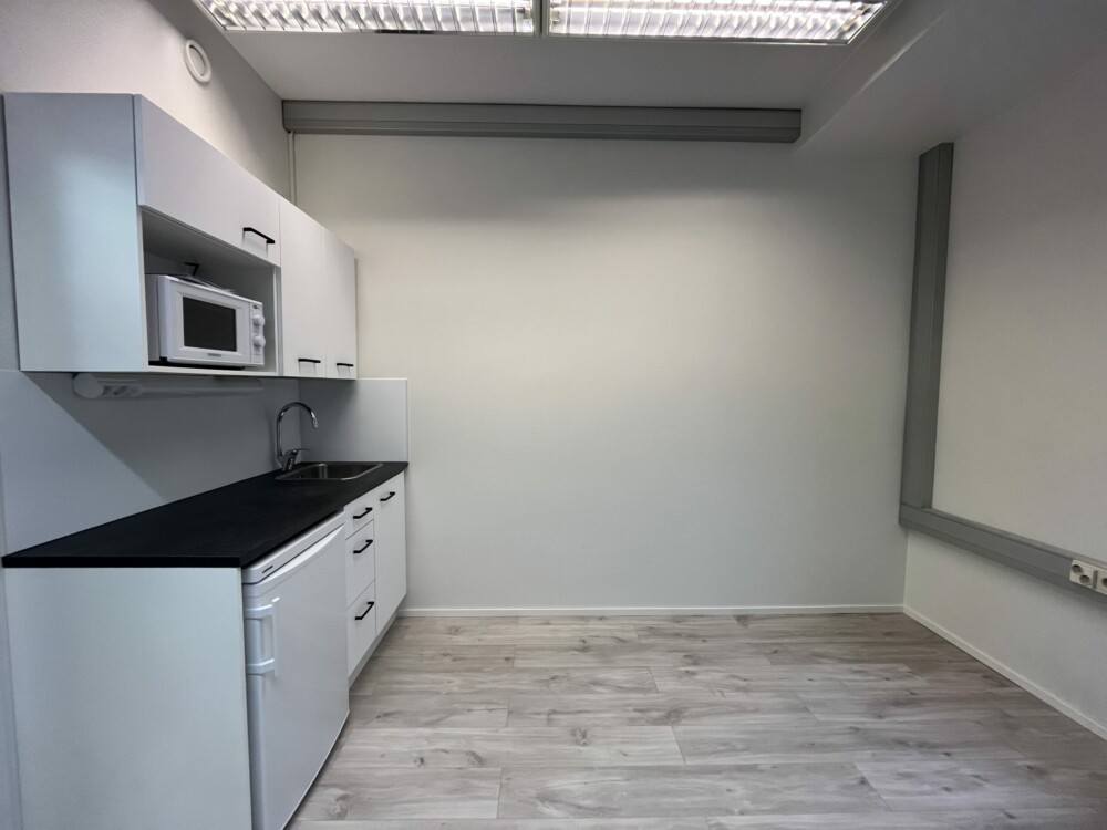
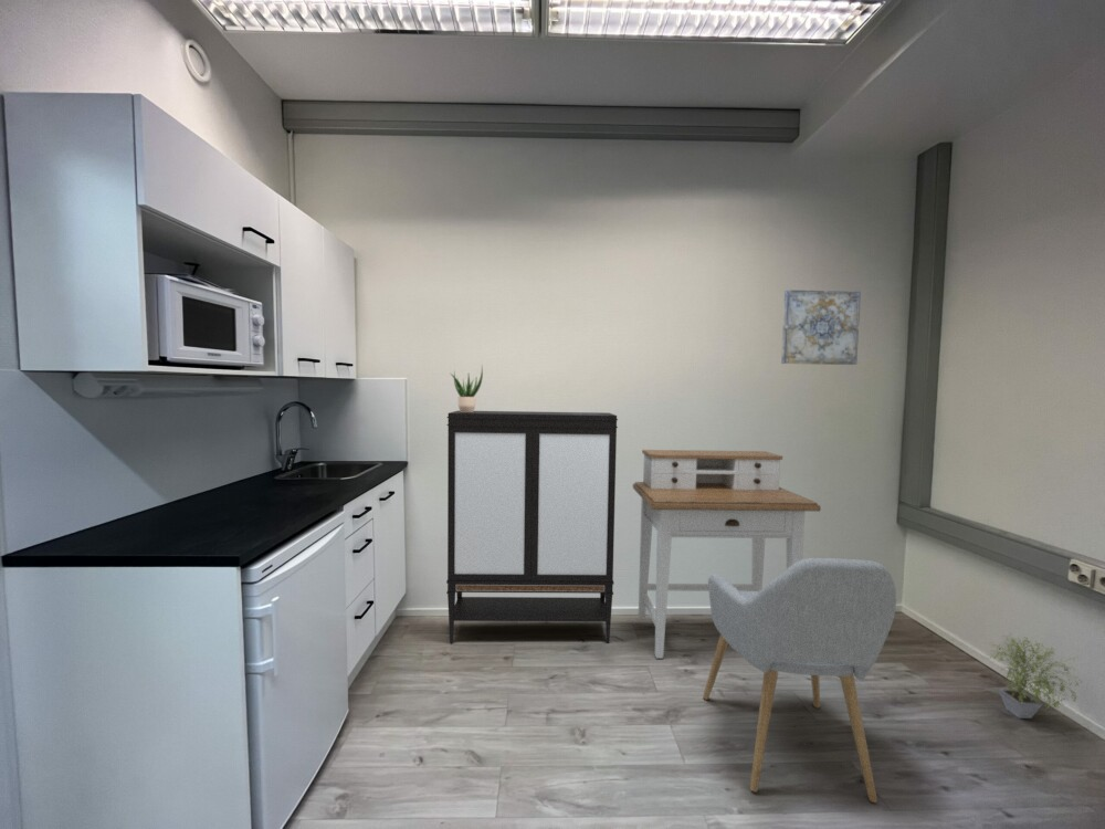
+ chair (793, 643)
+ potted plant (466, 388)
+ potted plant (1031, 676)
+ desk (715, 537)
+ wall art (820, 327)
+ storage cabinet (532, 523)
